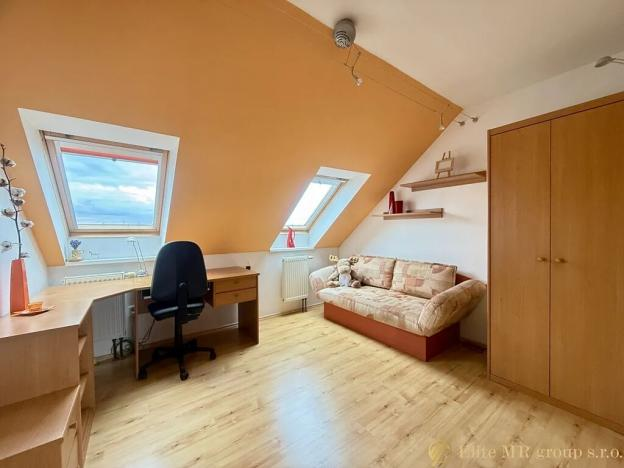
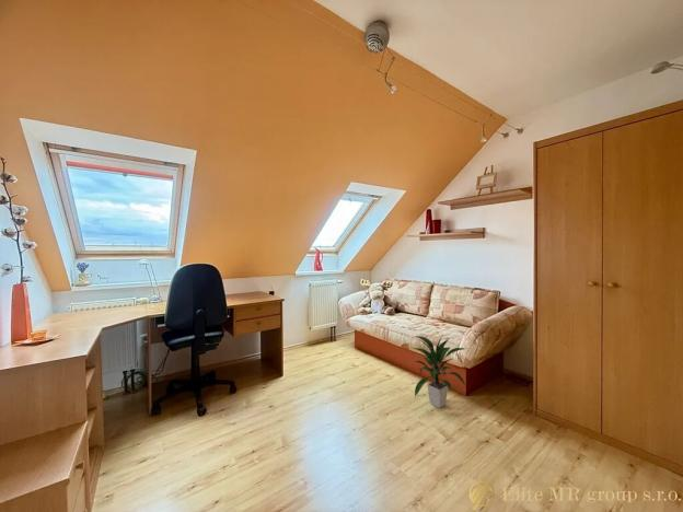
+ indoor plant (435, 369)
